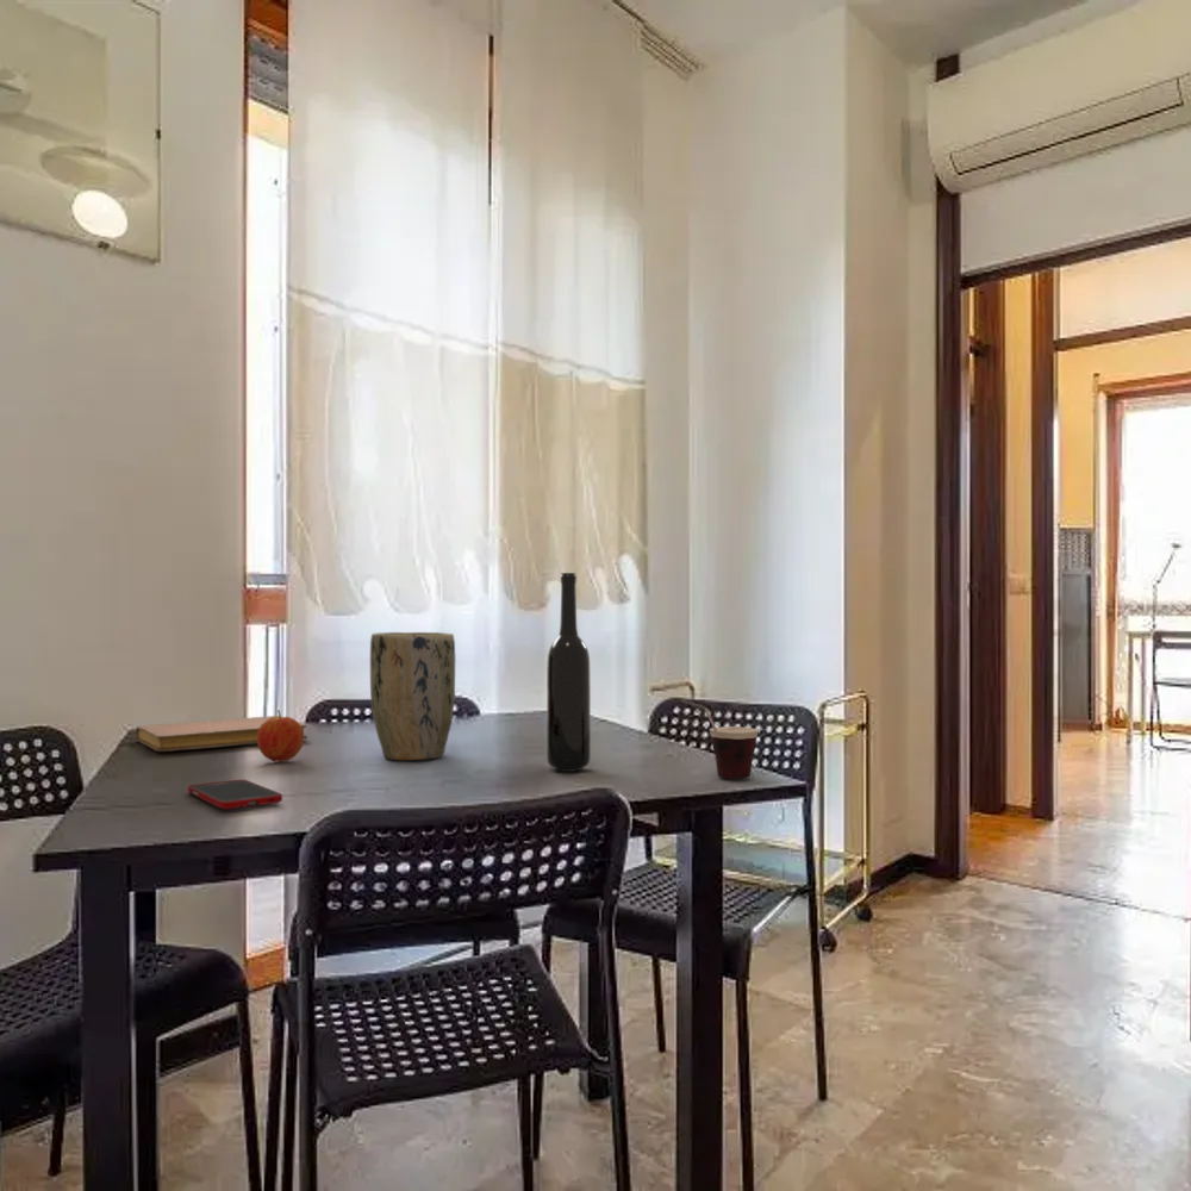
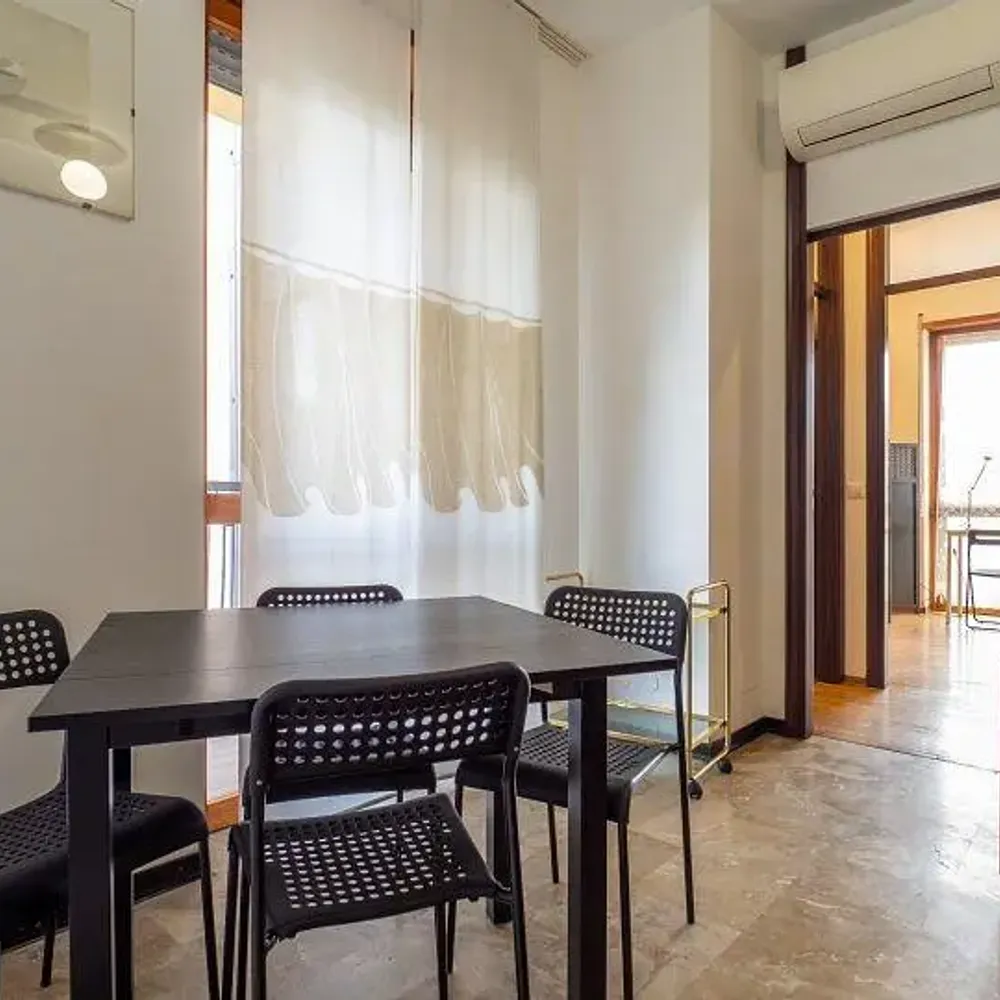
- fruit (280, 735)
- plant pot (412, 694)
- bottle (568, 671)
- cup (717, 737)
- cell phone (233, 793)
- notebook (222, 731)
